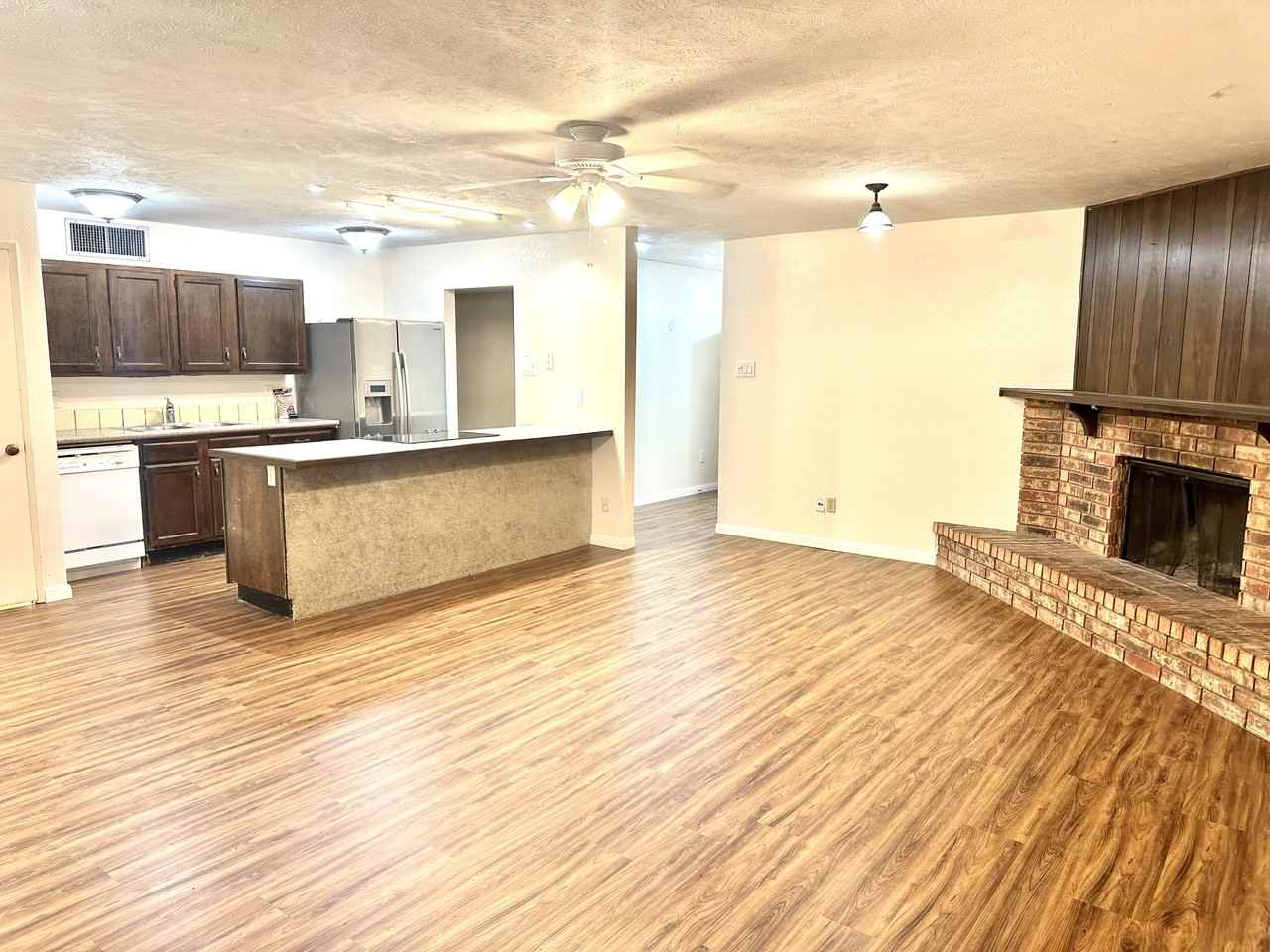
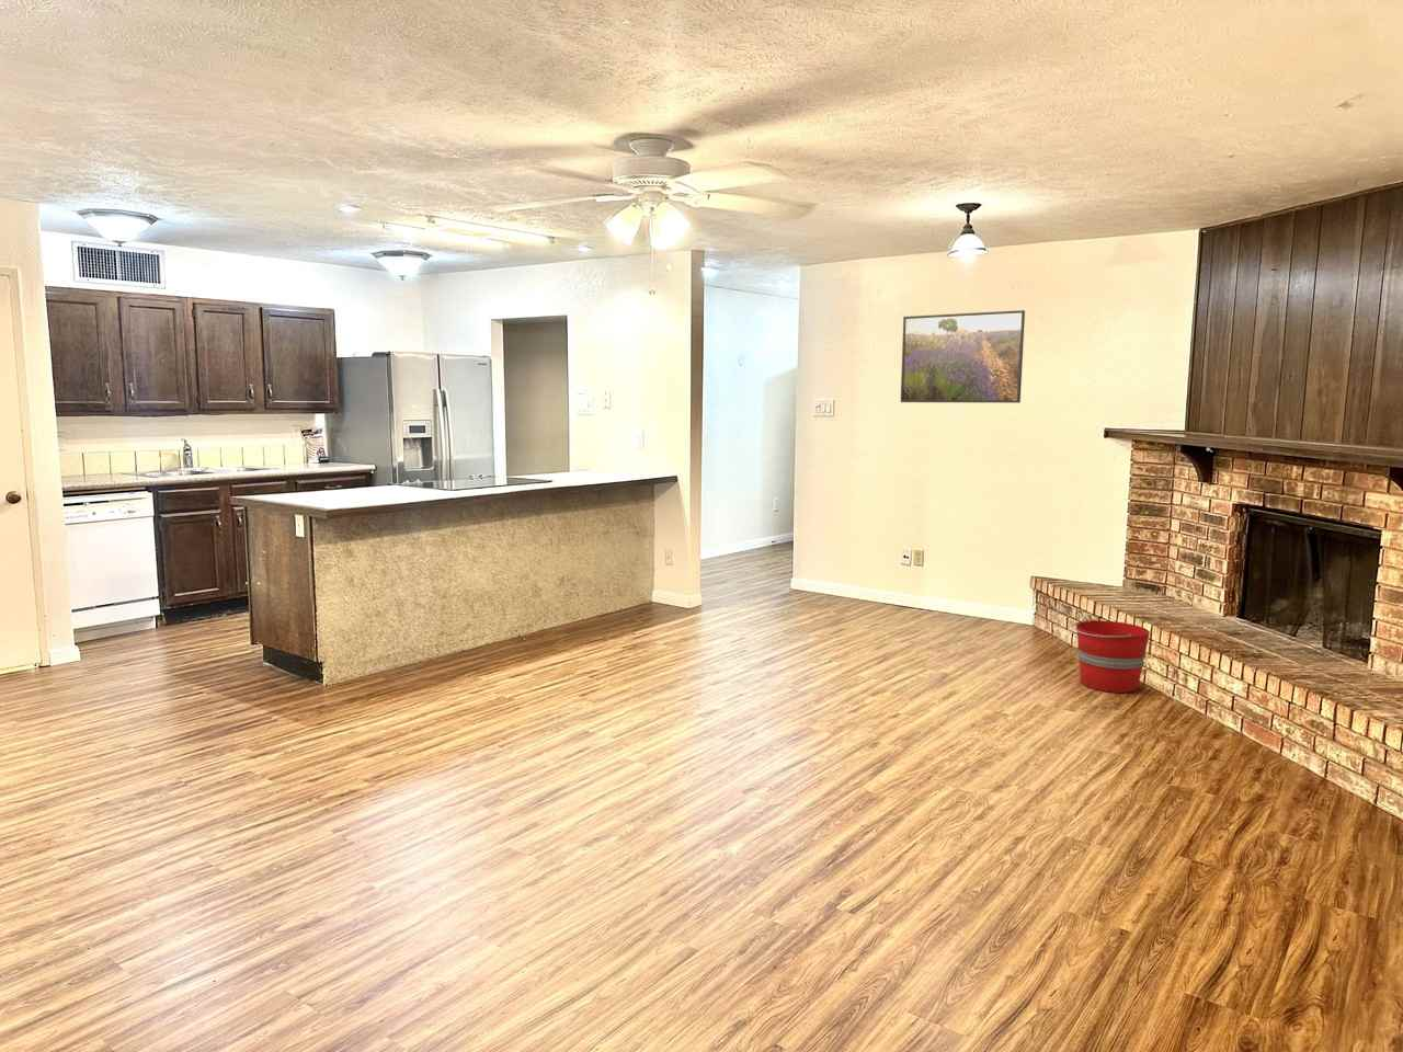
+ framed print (959, 358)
+ bucket (1108, 655)
